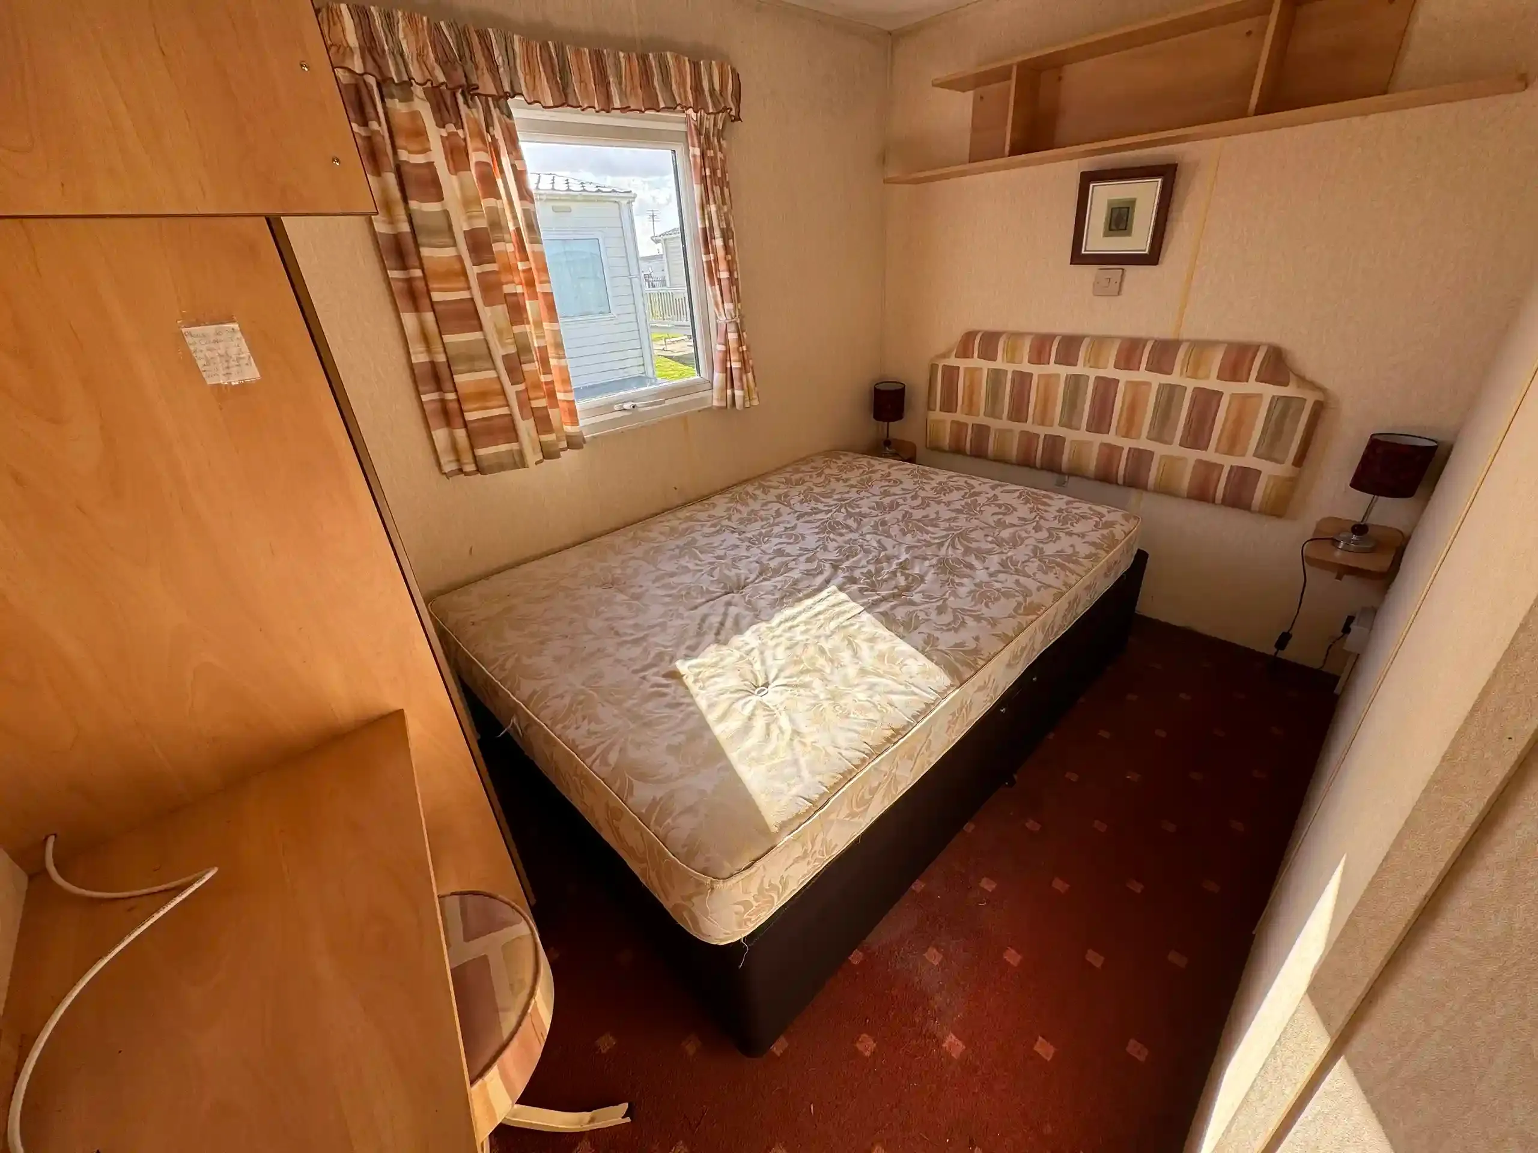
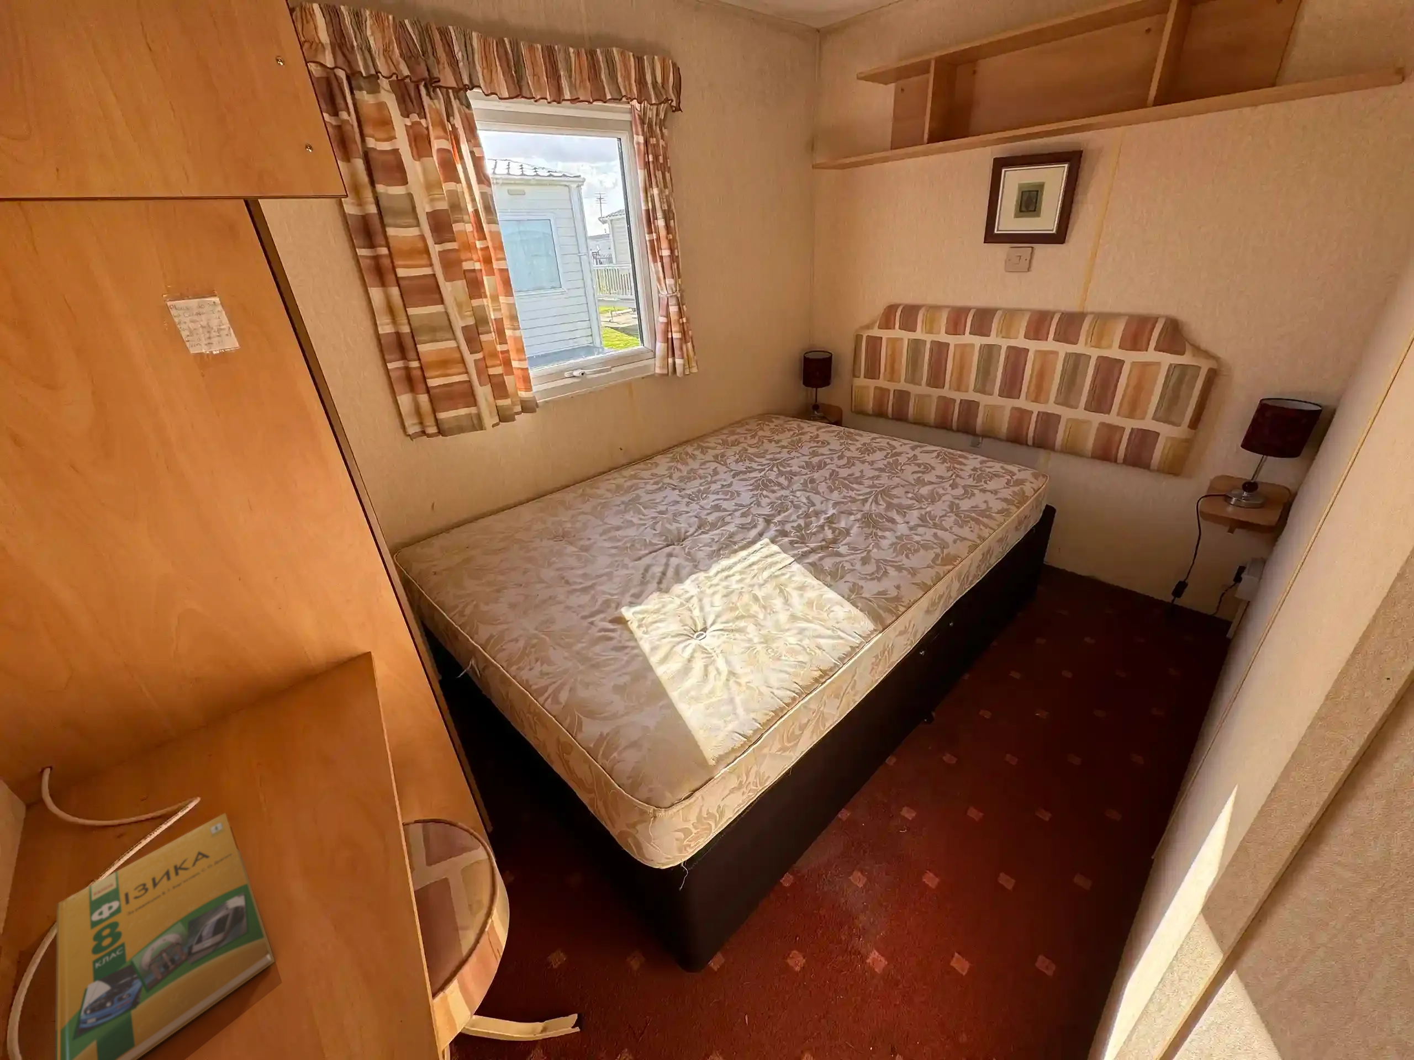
+ booklet (160, 931)
